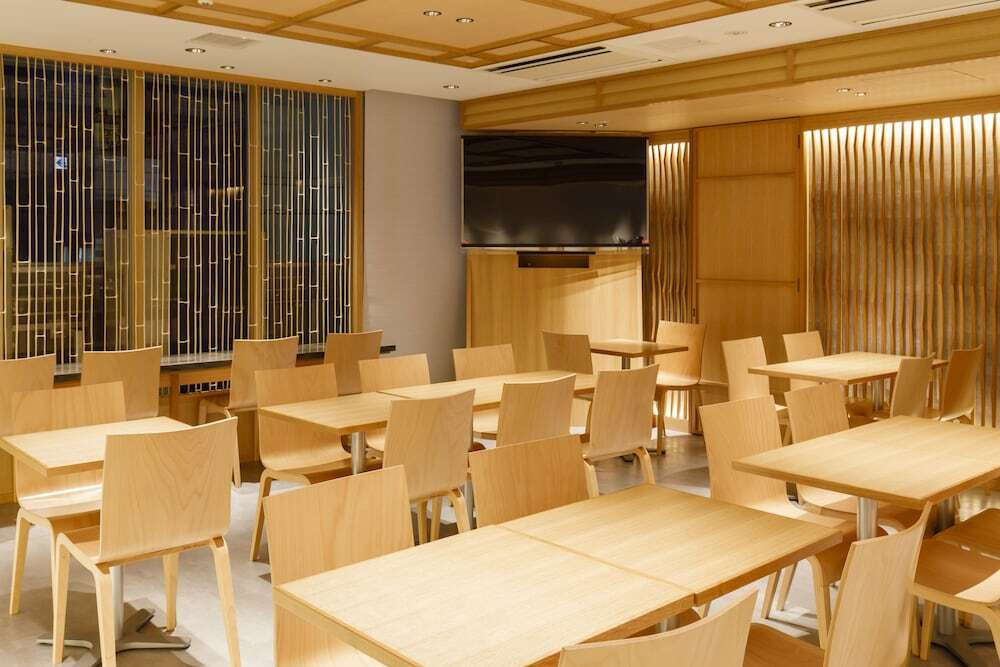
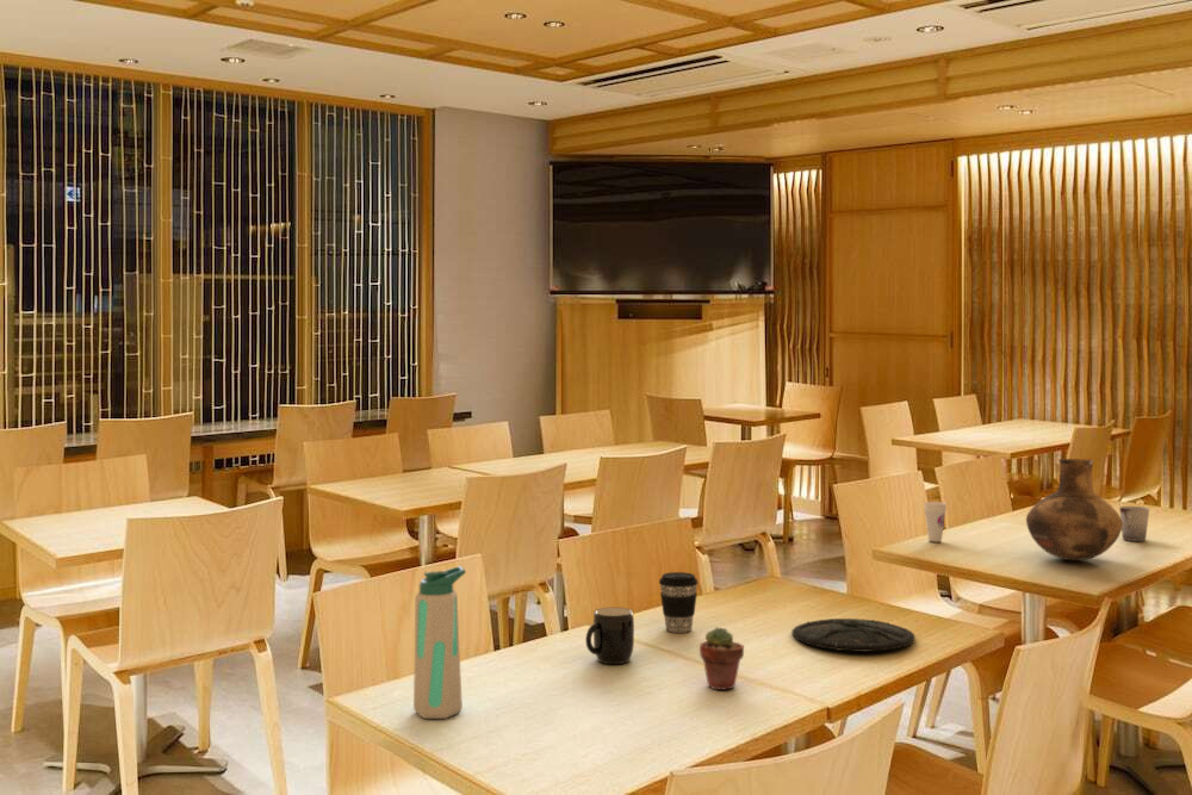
+ potted succulent (721, 656)
+ coffee cup (678, 602)
+ vase (1073, 509)
+ plate (852, 627)
+ mug (608, 636)
+ cup (935, 522)
+ water bottle (440, 641)
+ cup (1132, 523)
